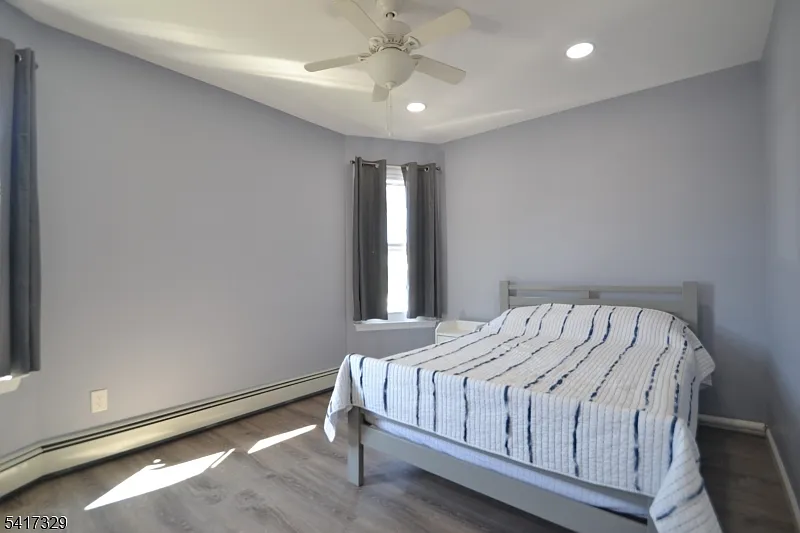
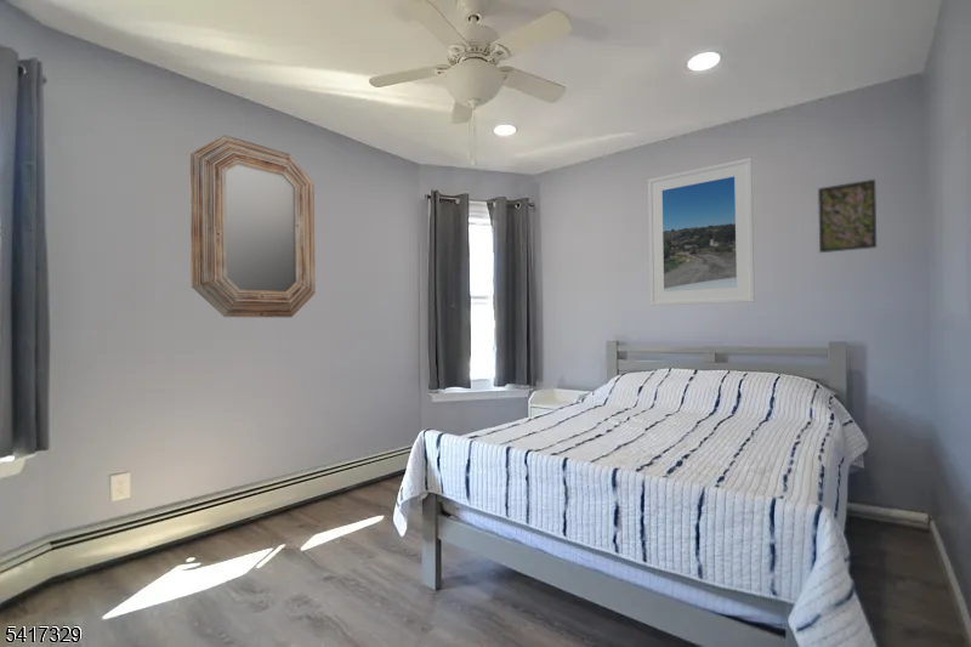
+ home mirror (260, 231)
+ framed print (698, 235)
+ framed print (846, 216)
